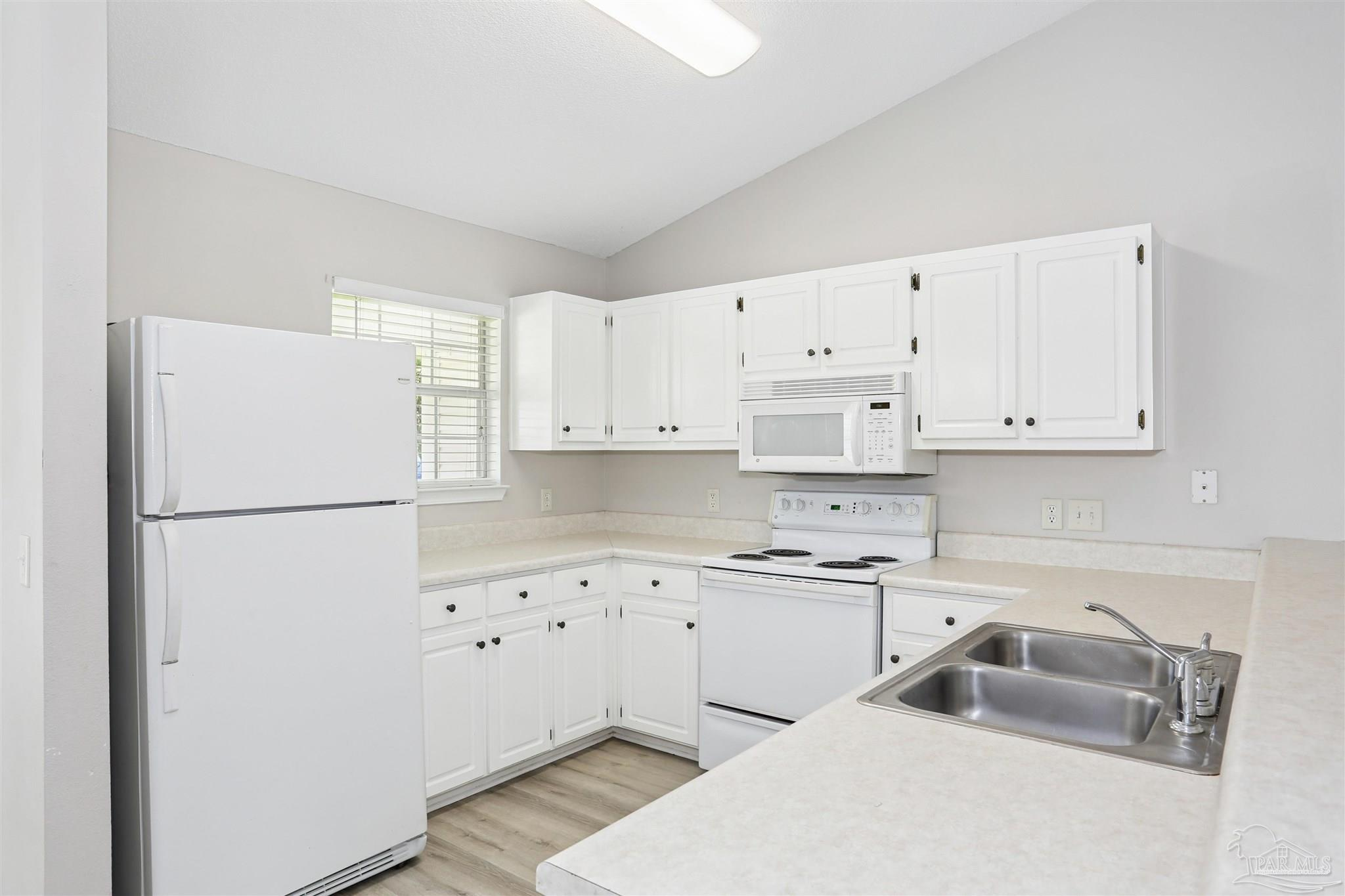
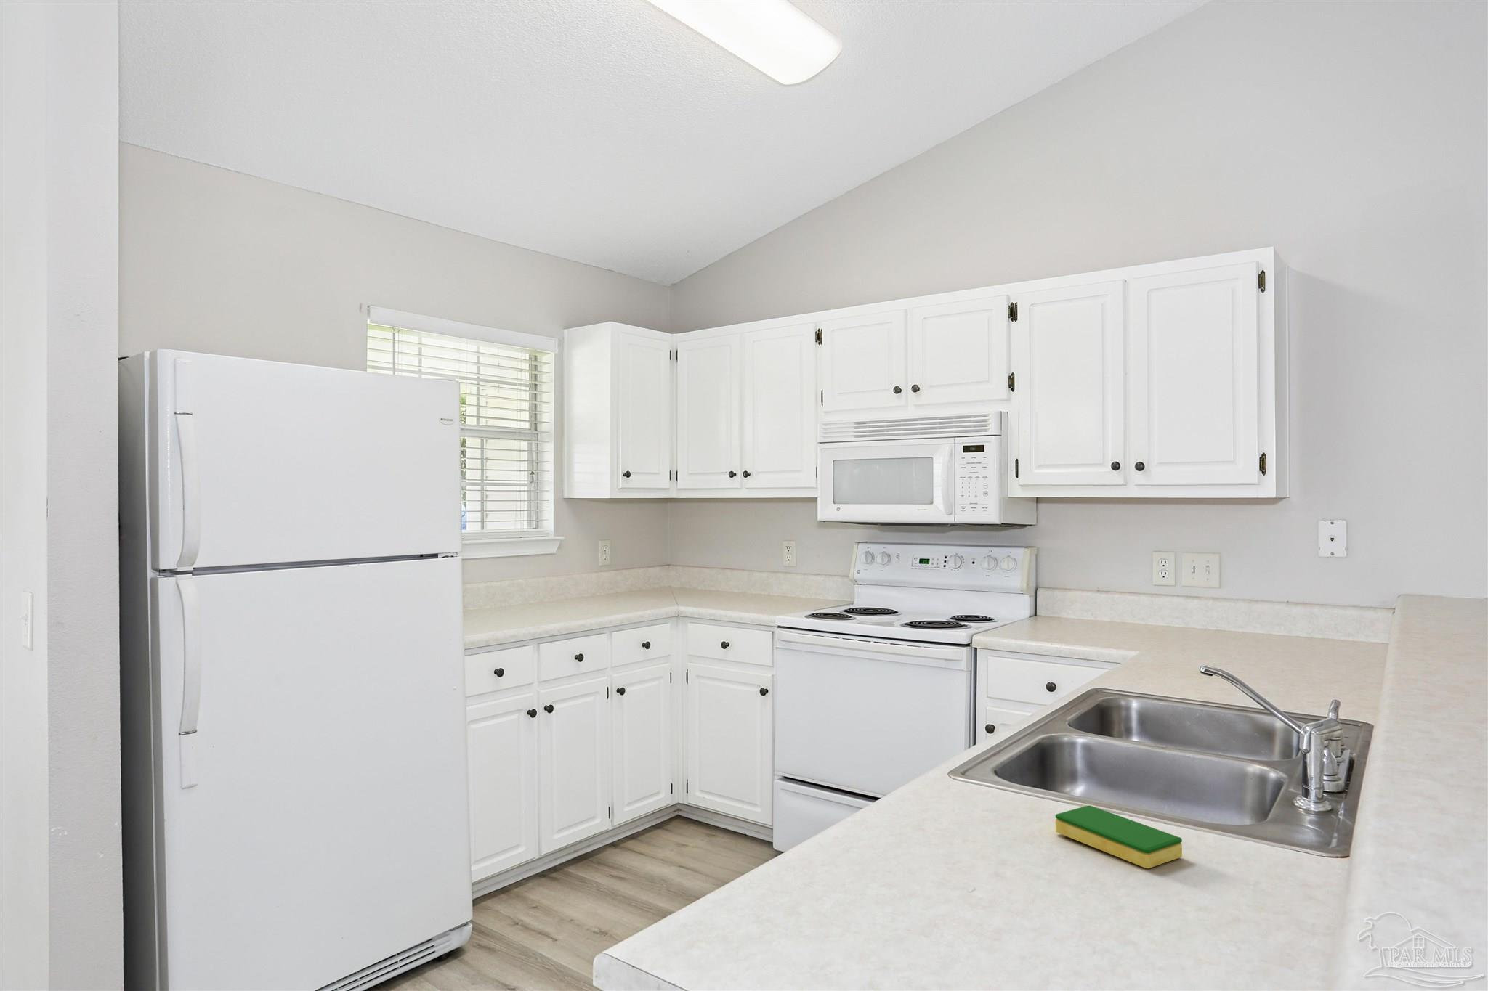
+ dish sponge (1116, 835)
